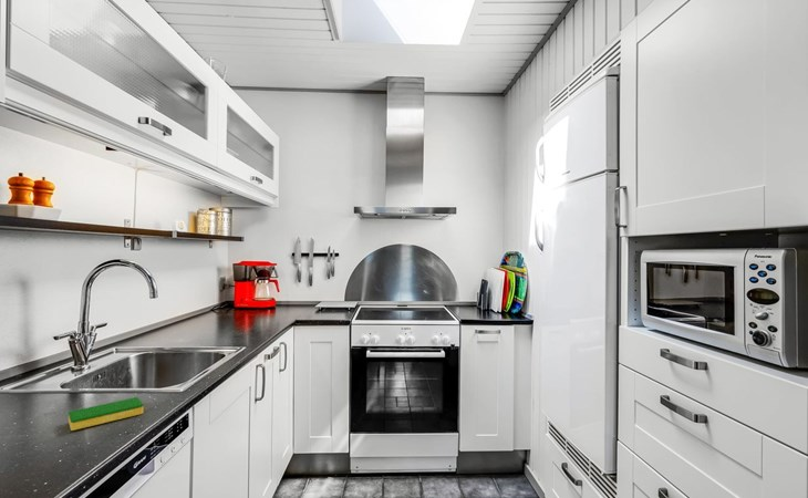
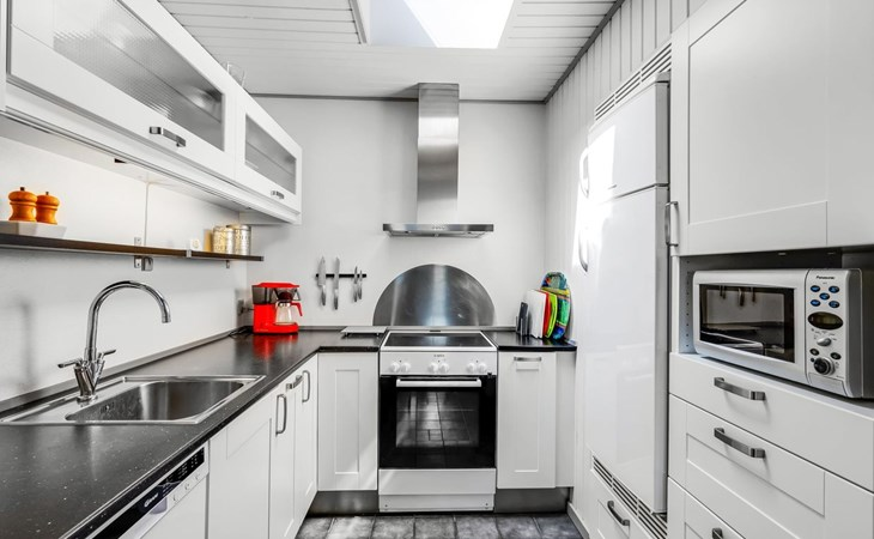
- dish sponge (106, 412)
